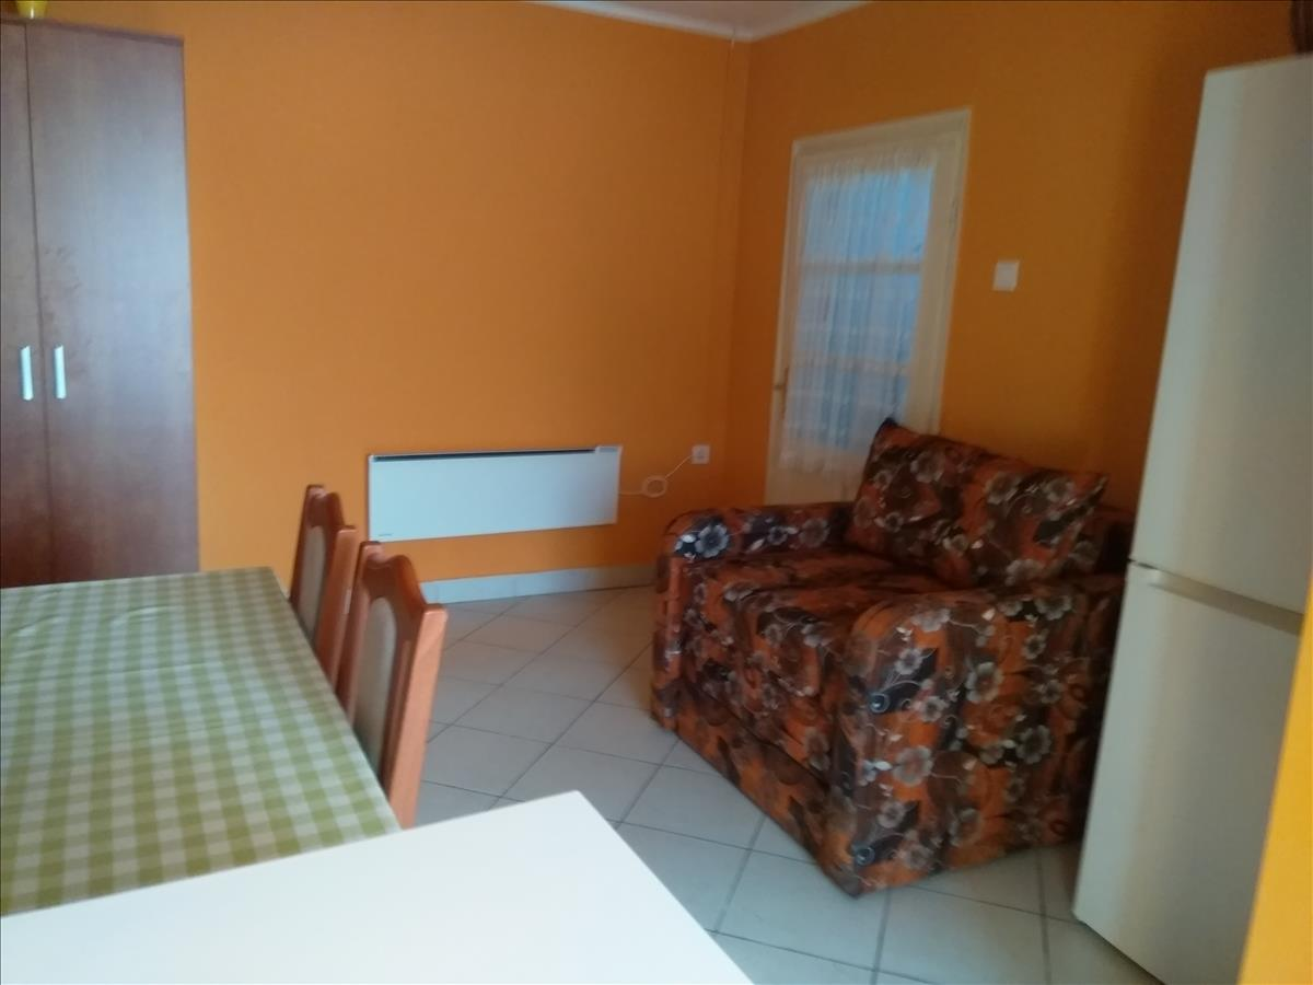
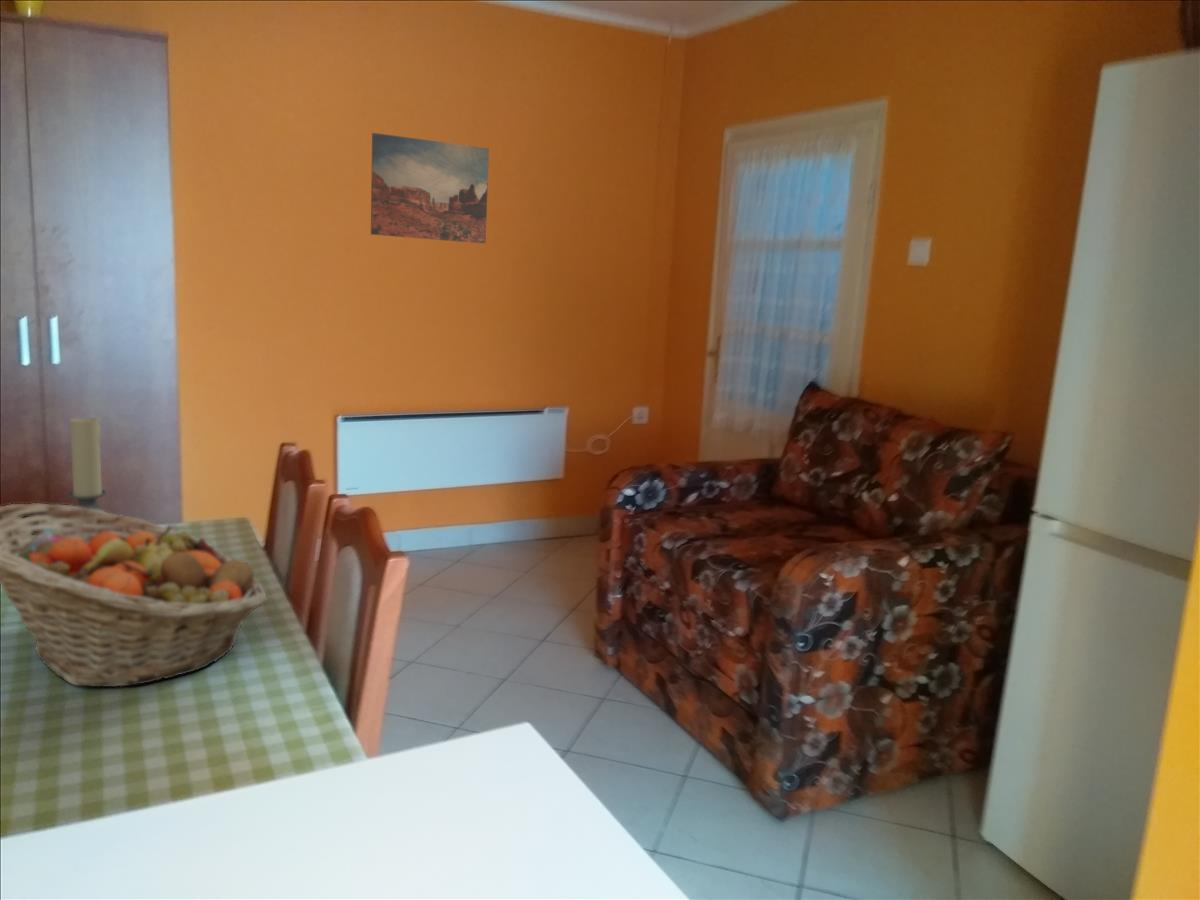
+ fruit basket (125, 579)
+ candle holder (95, 484)
+ wall art (431, 190)
